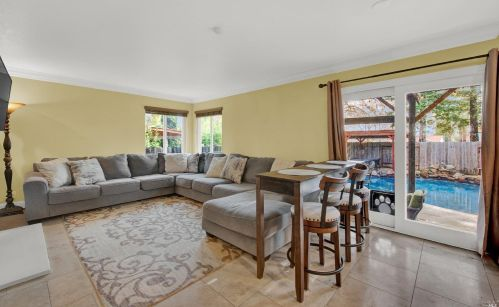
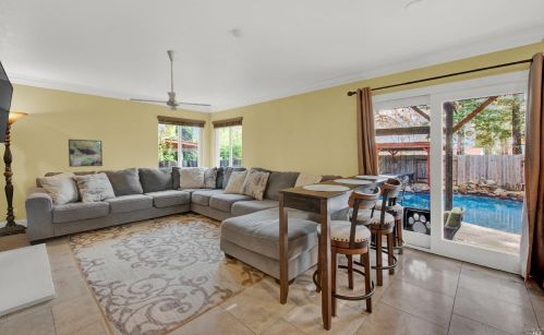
+ ceiling fan (172, 79)
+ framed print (85, 153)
